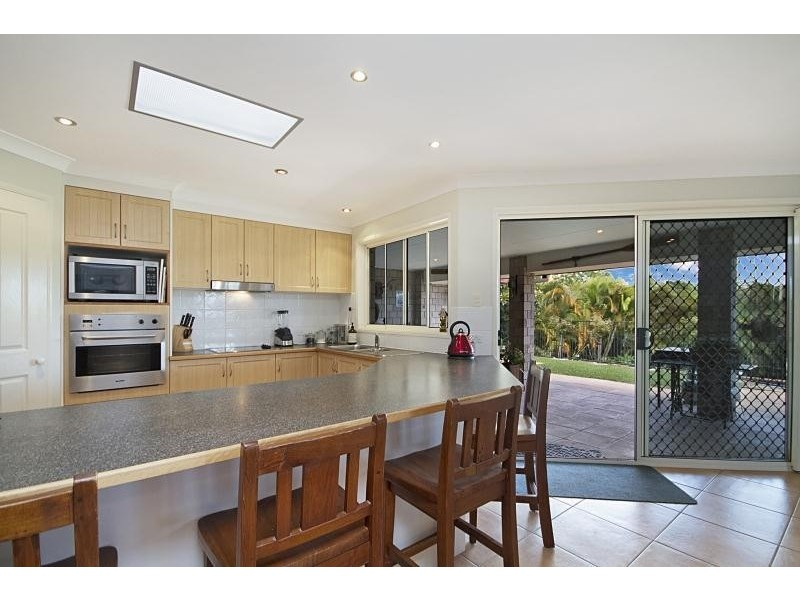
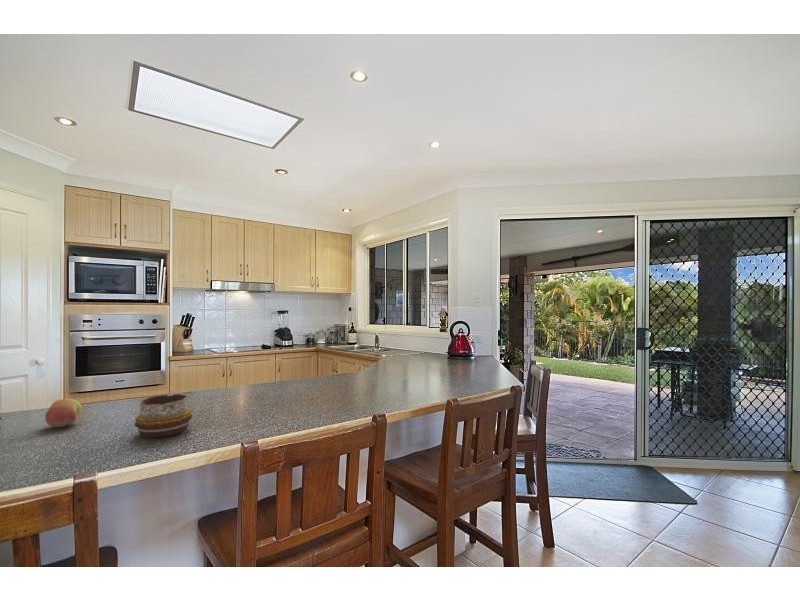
+ fruit (63, 412)
+ decorative bowl (164, 415)
